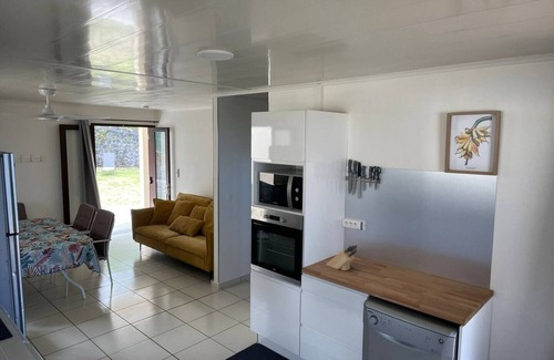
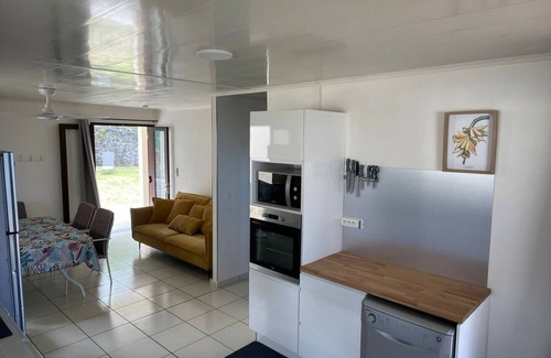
- knife block (341, 255)
